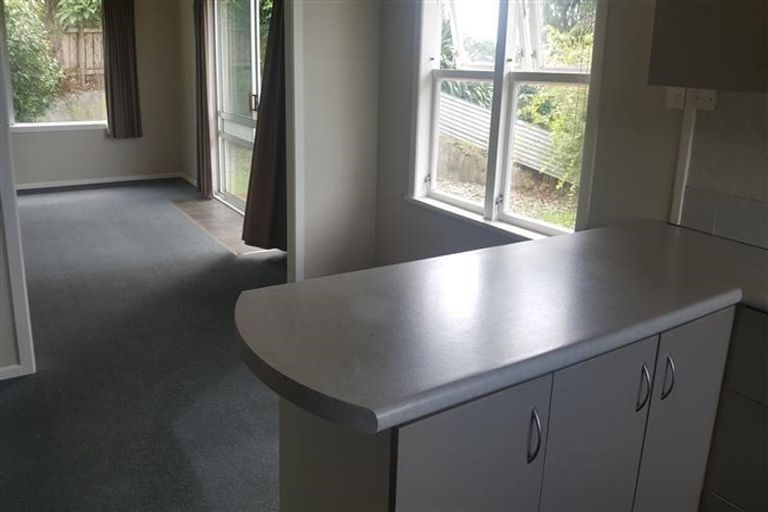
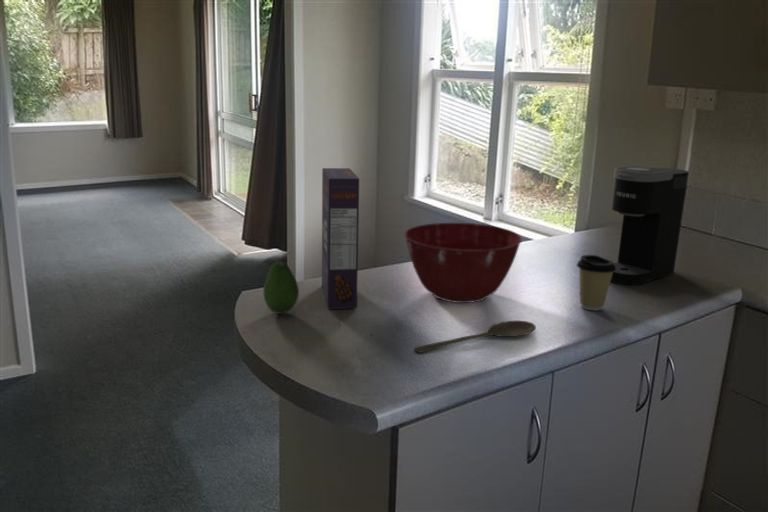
+ coffee cup (594, 283)
+ fruit (281, 287)
+ cereal box (339, 236)
+ mixing bowl (460, 264)
+ wooden spoon (476, 336)
+ coffee maker (645, 222)
